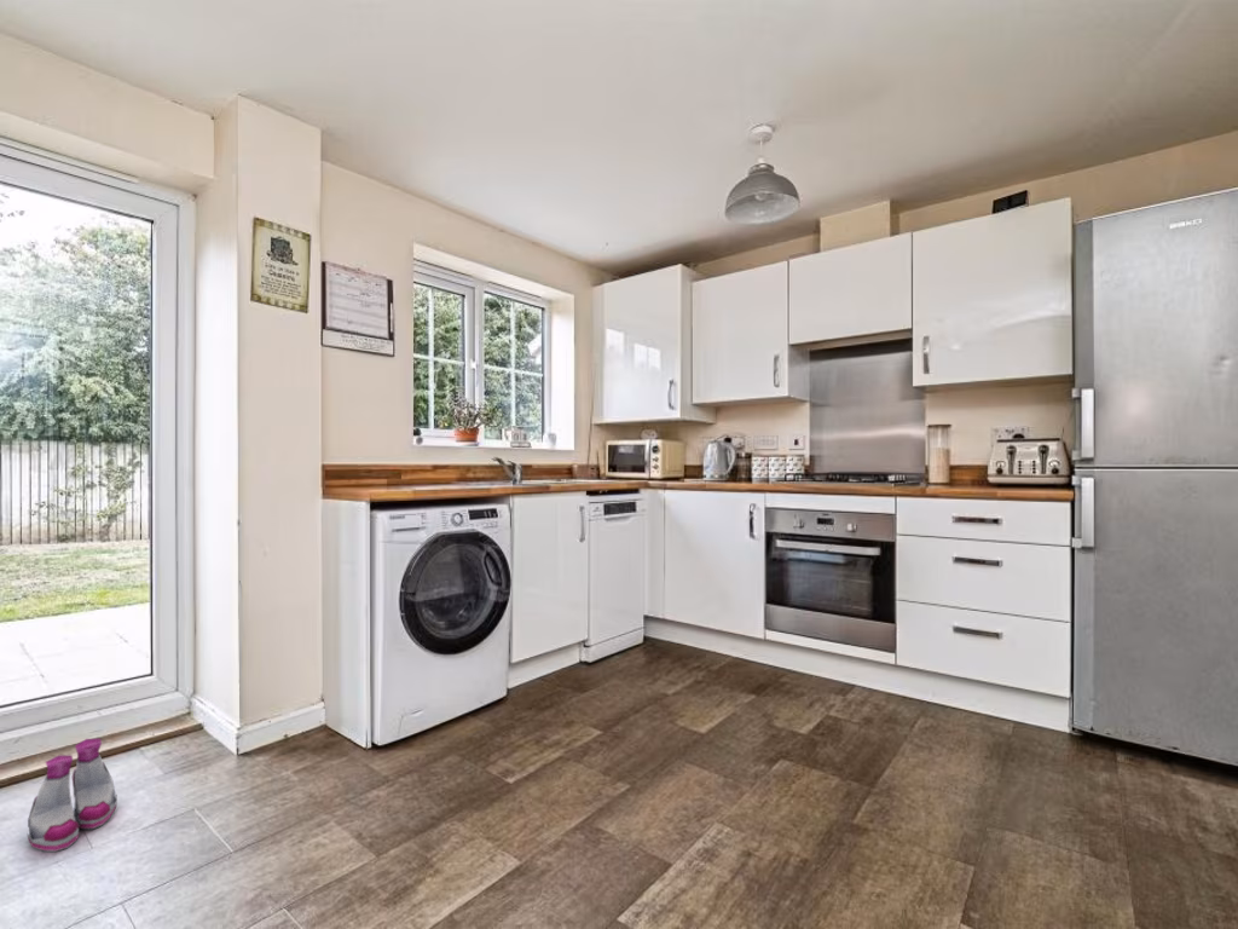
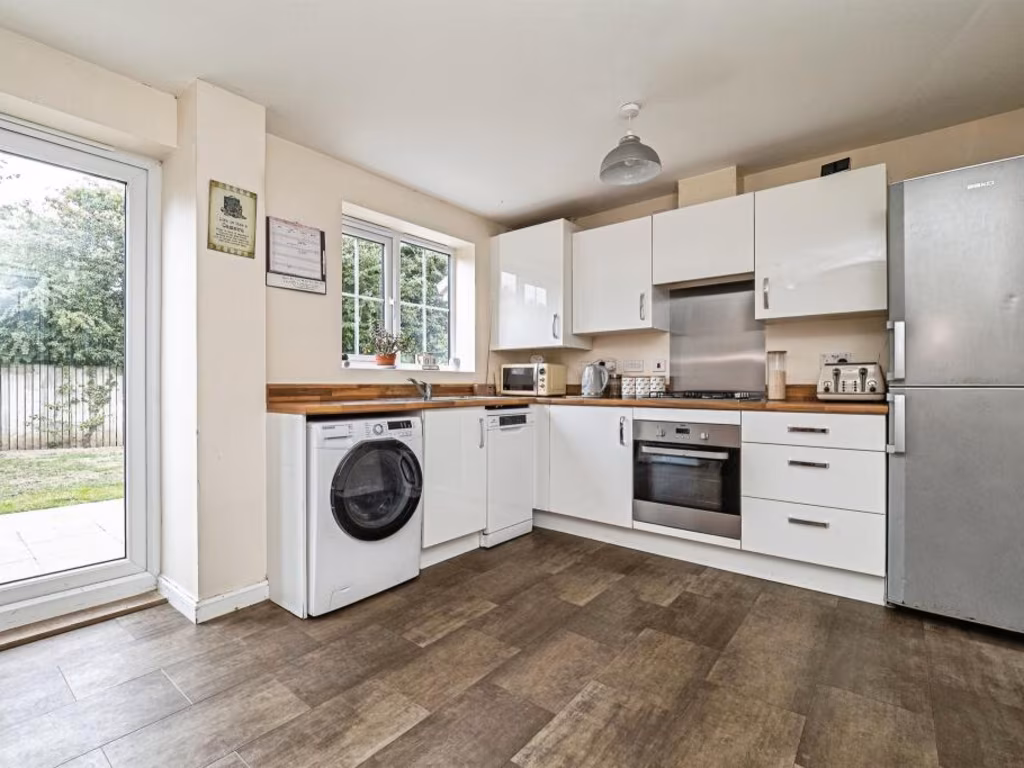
- boots (74, 785)
